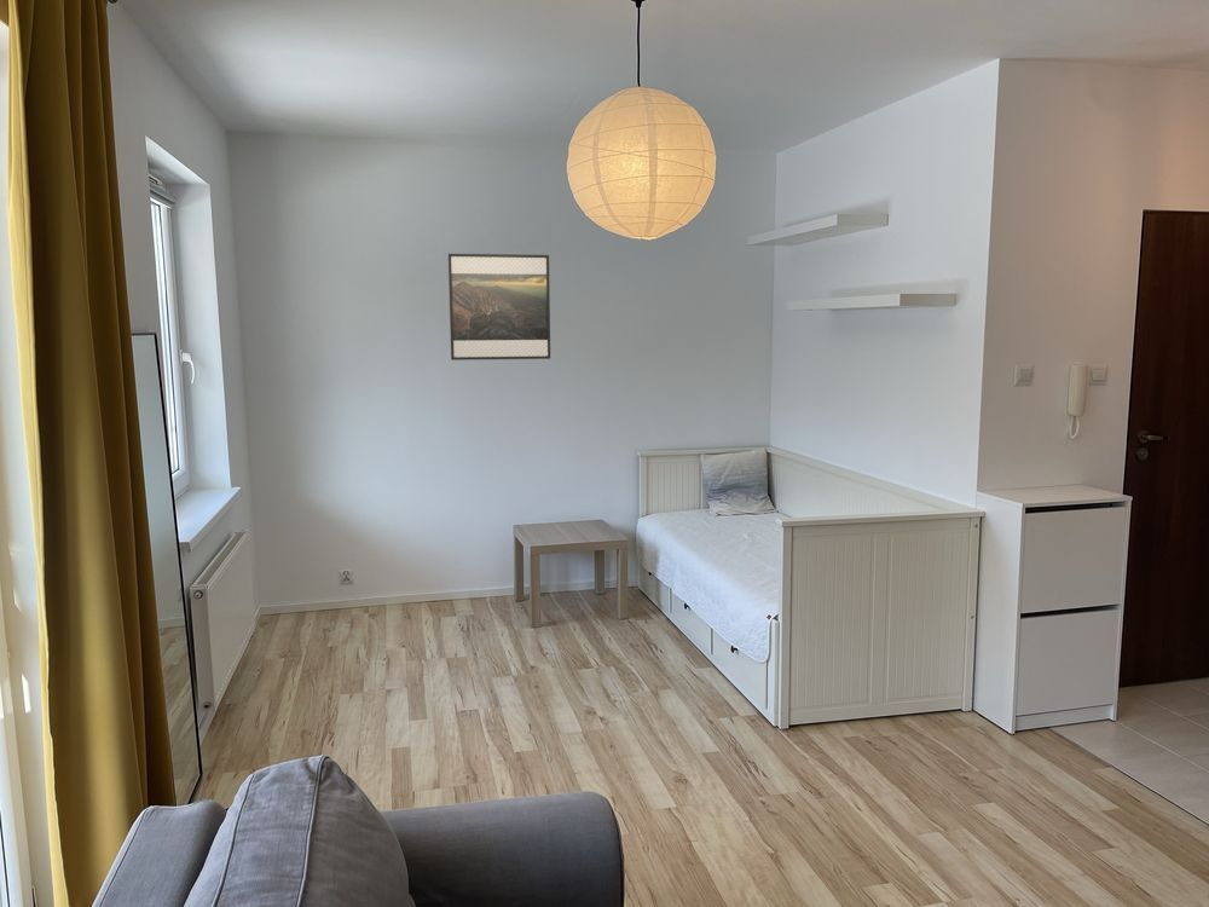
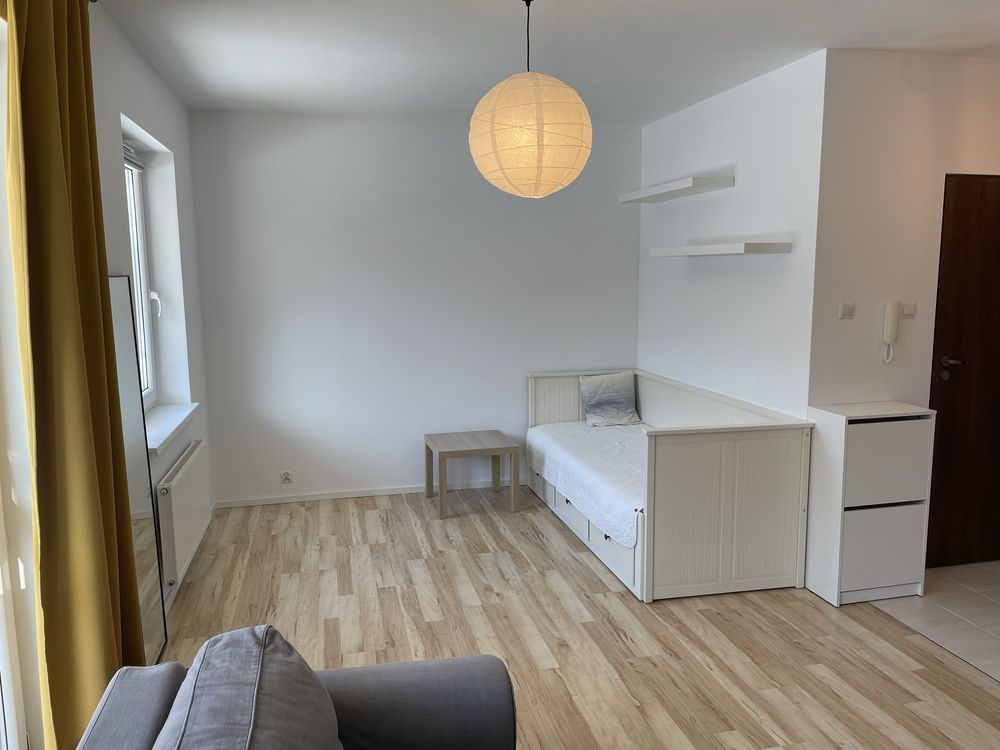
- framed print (499, 307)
